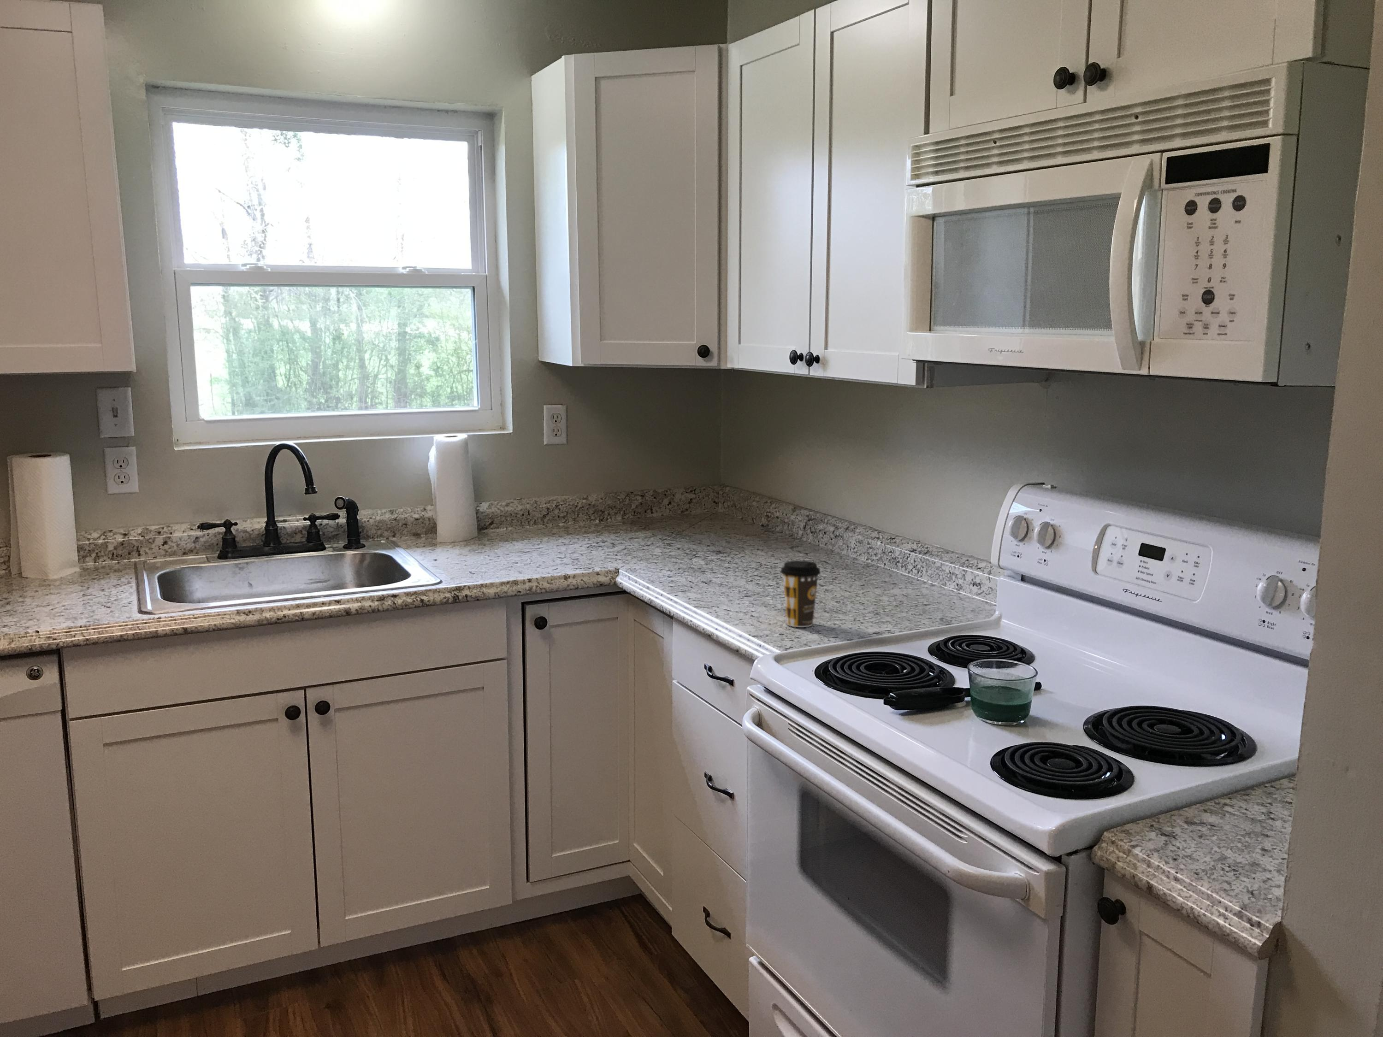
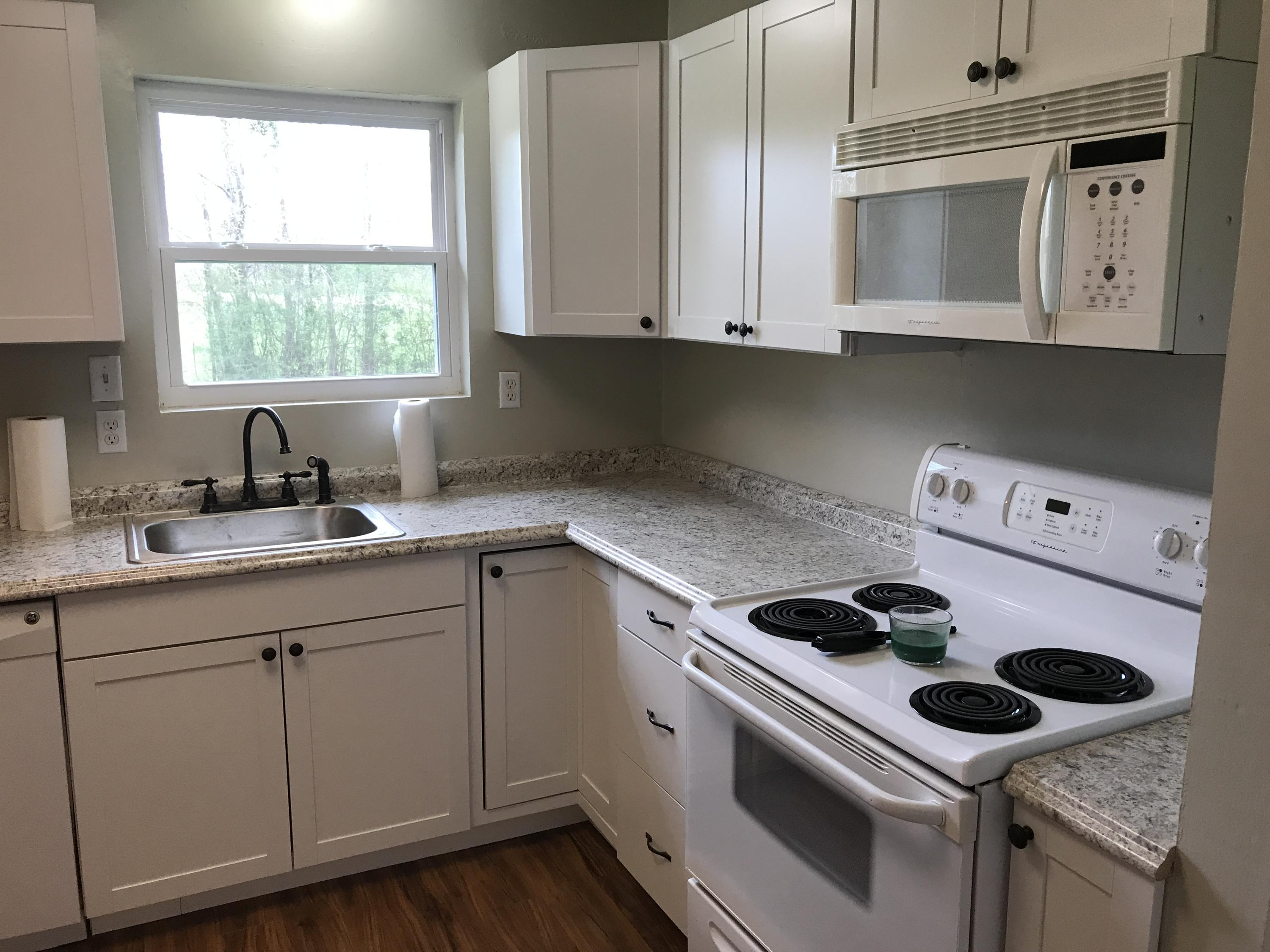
- coffee cup (799, 594)
